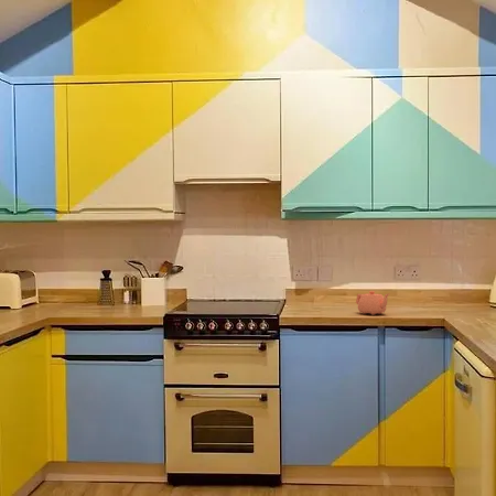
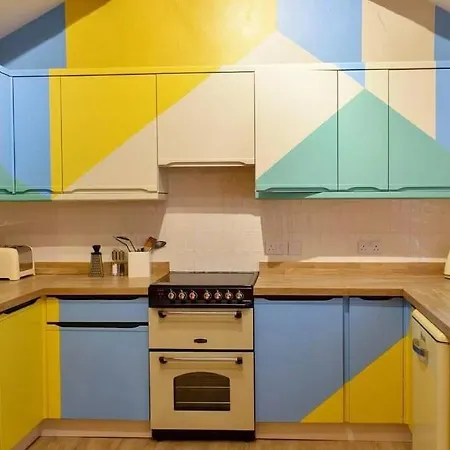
- teapot (373, 302)
